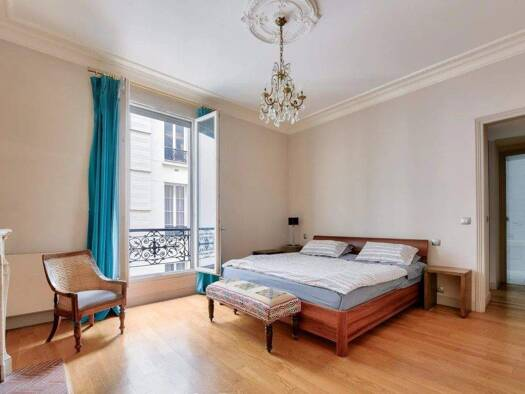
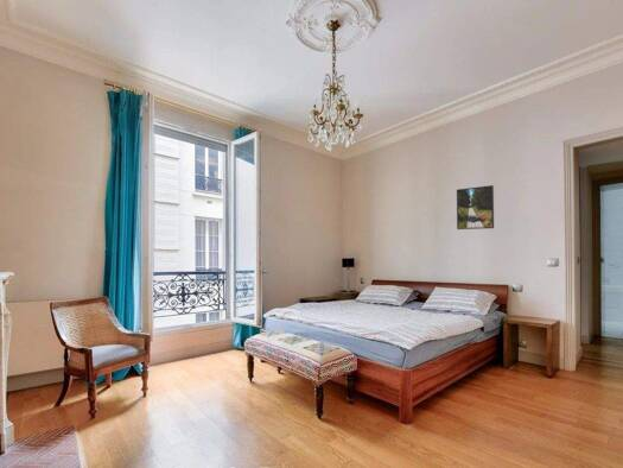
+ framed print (473, 208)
